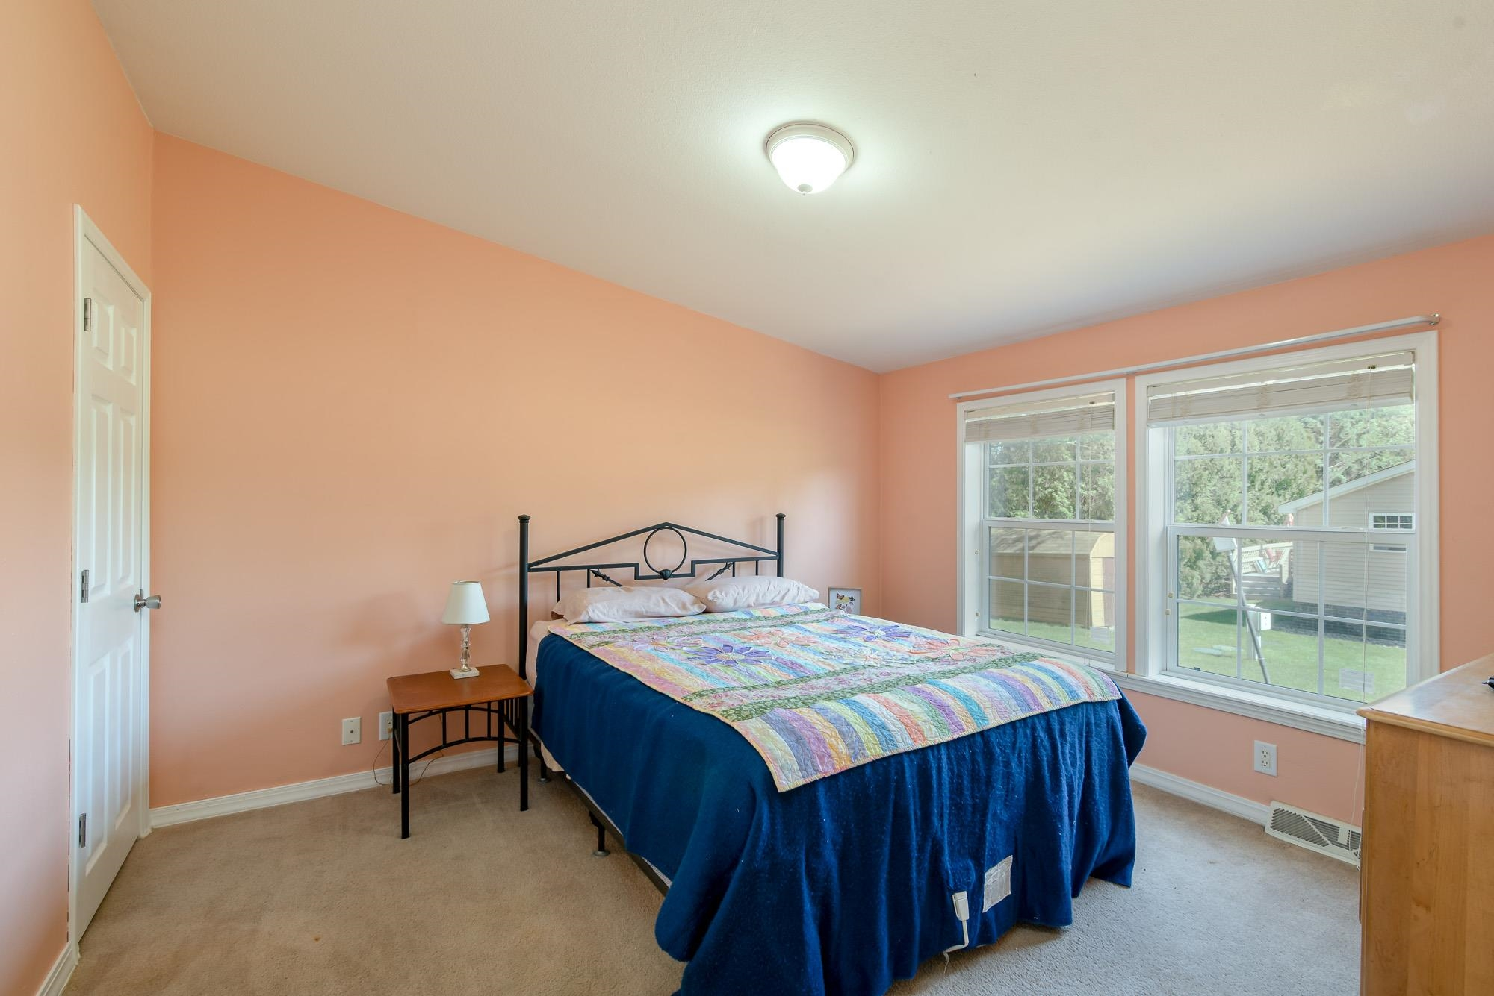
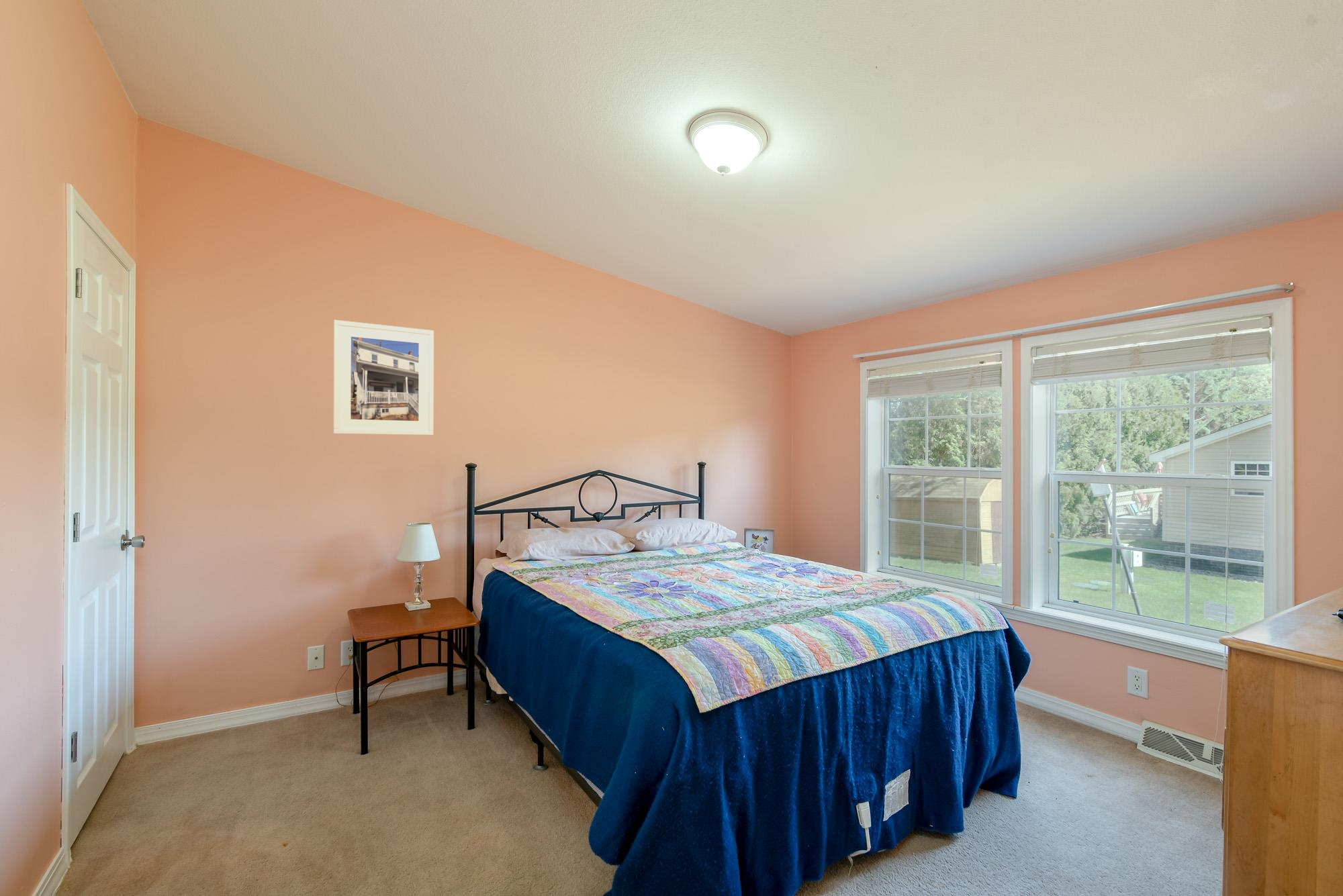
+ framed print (385, 380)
